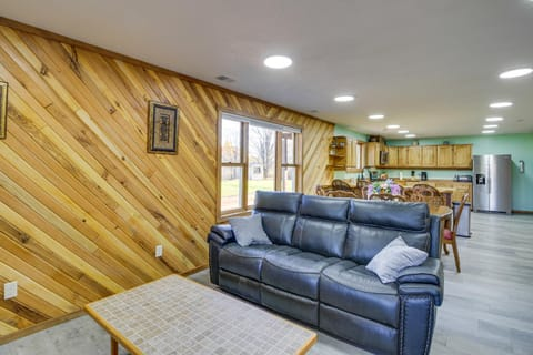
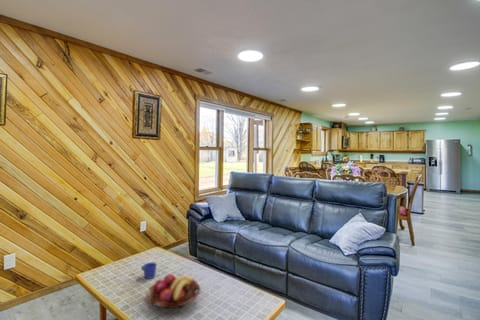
+ mug (148, 270)
+ fruit basket (174, 289)
